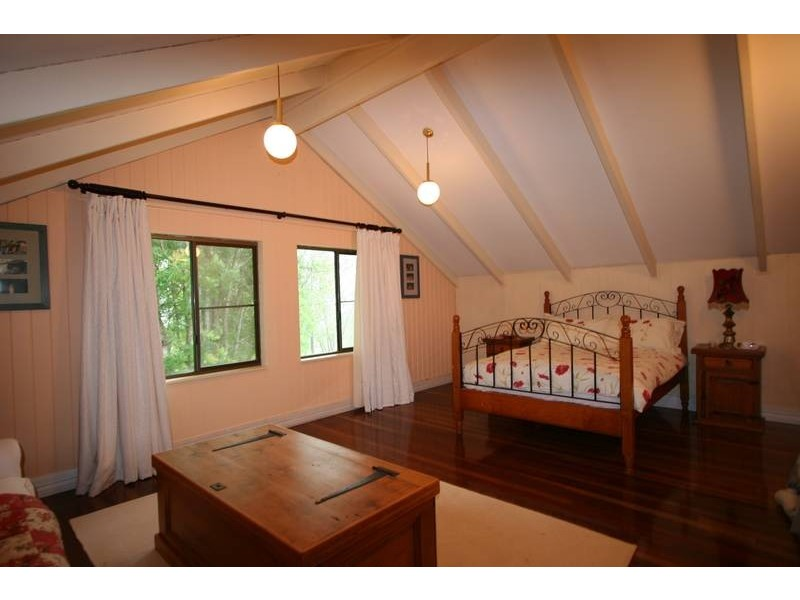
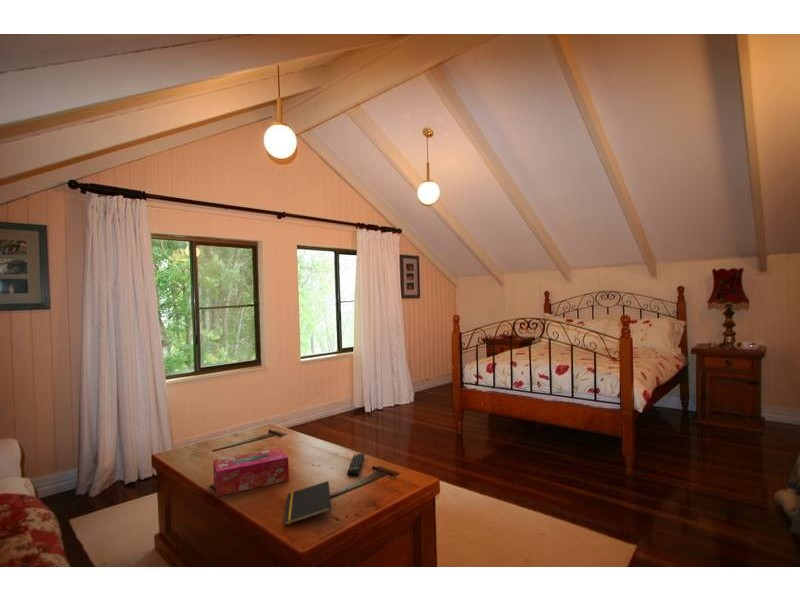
+ tissue box (251, 470)
+ notepad (308, 501)
+ remote control (356, 464)
